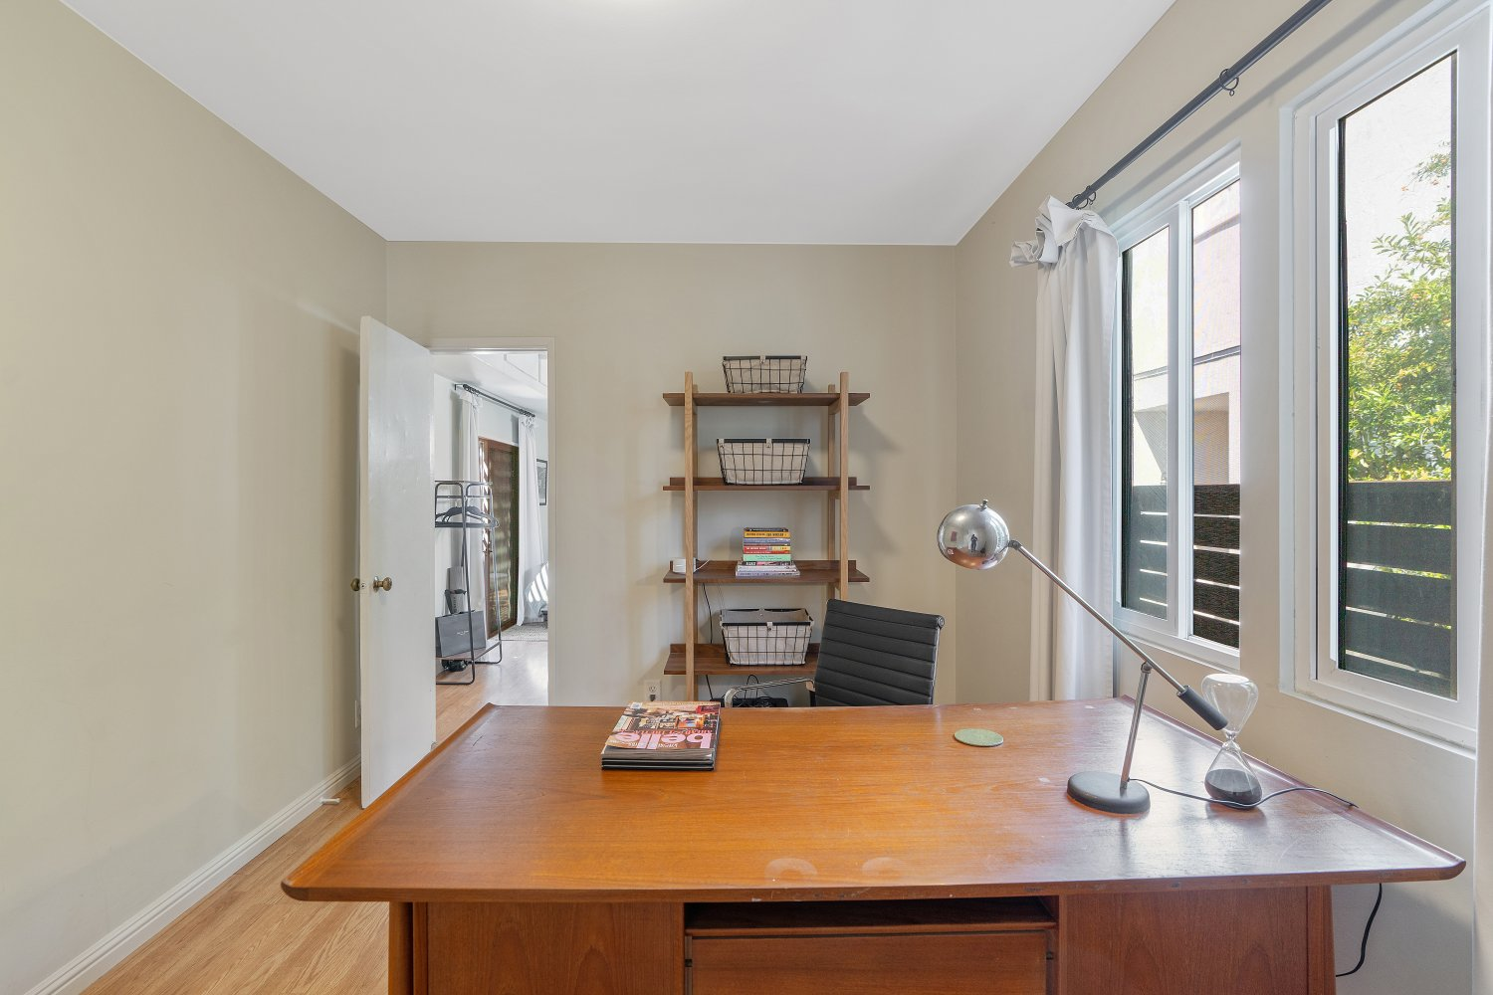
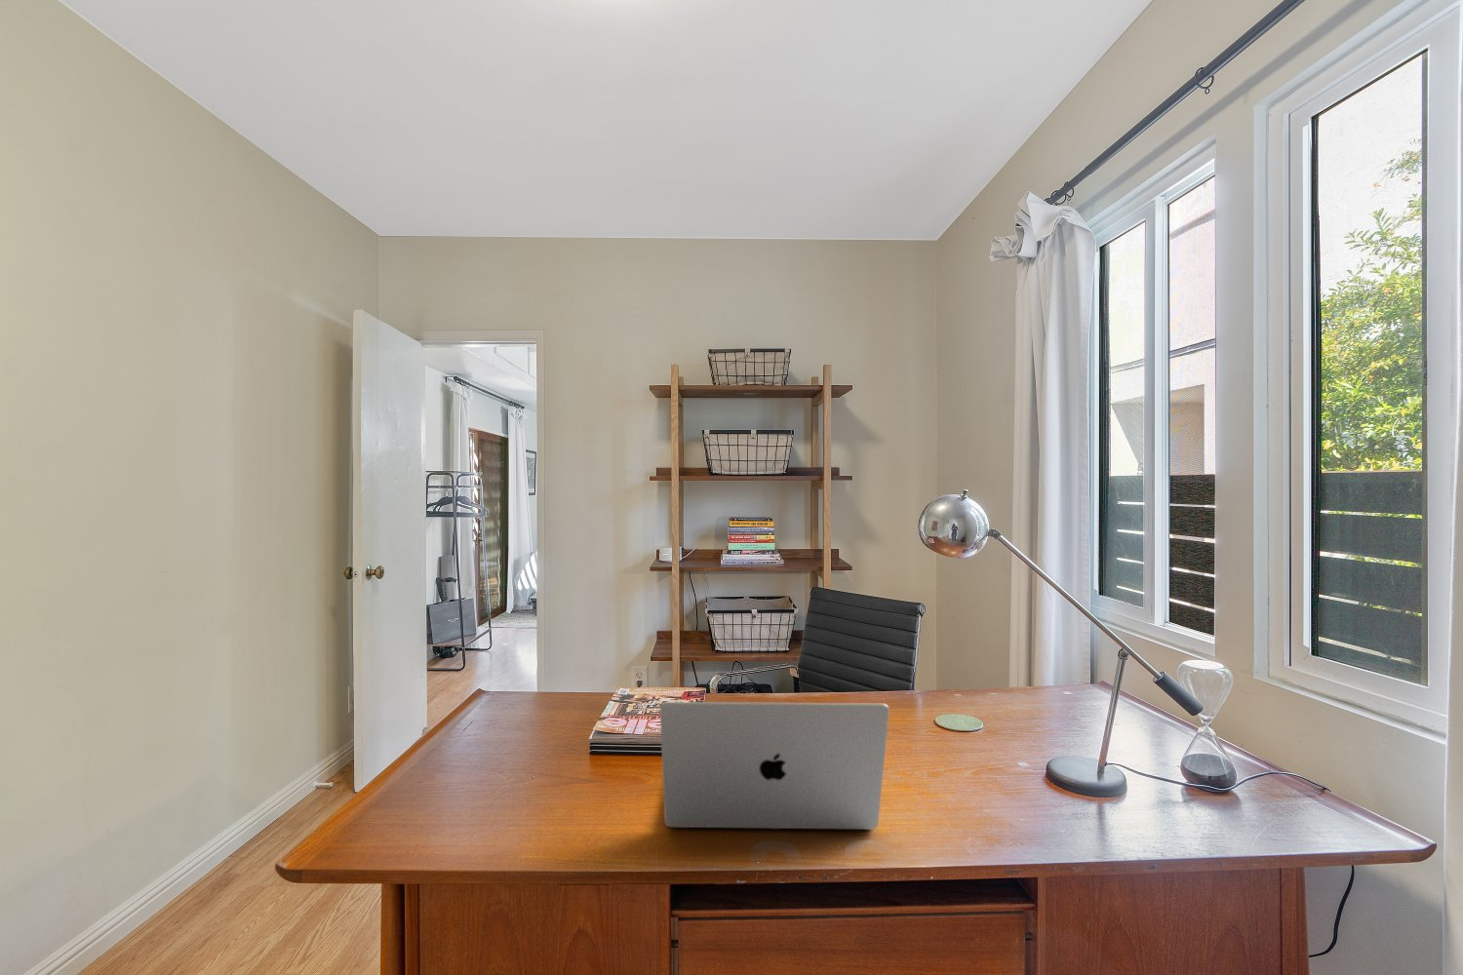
+ laptop (769, 739)
